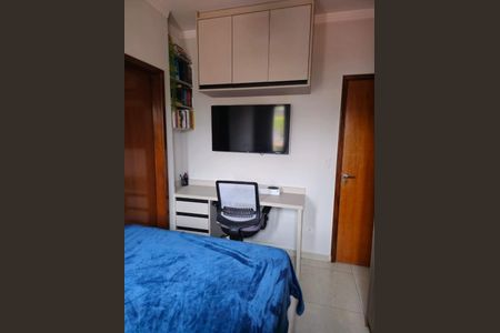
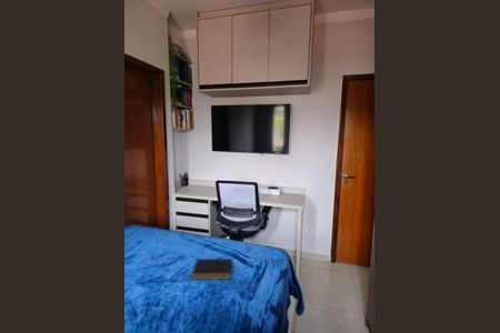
+ notepad (212, 268)
